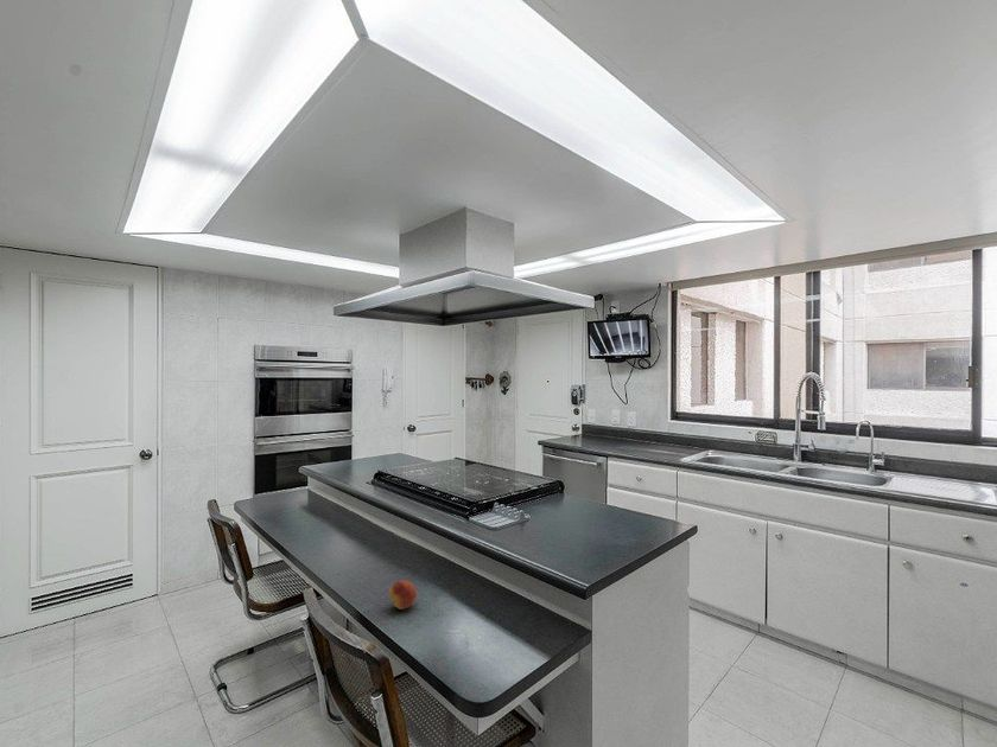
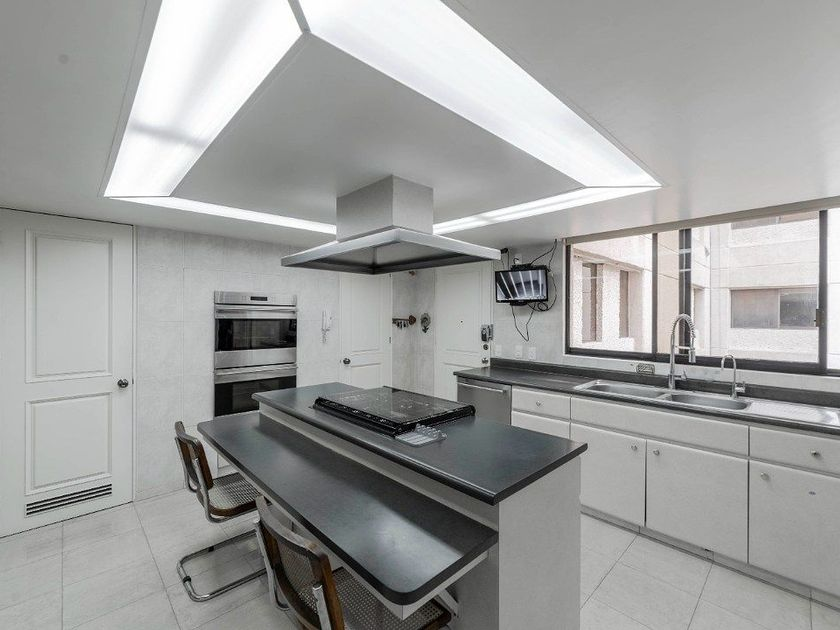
- fruit (402, 594)
